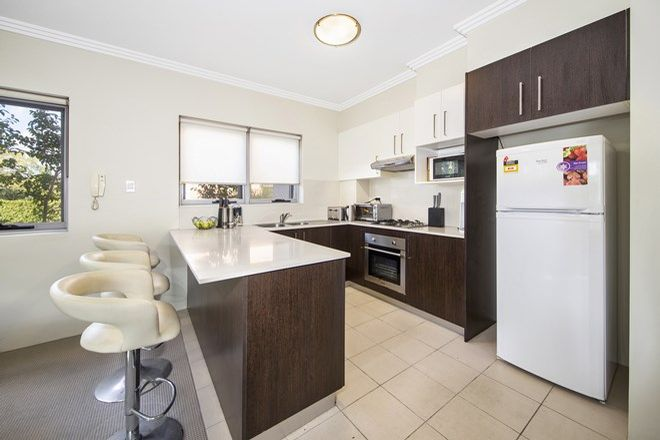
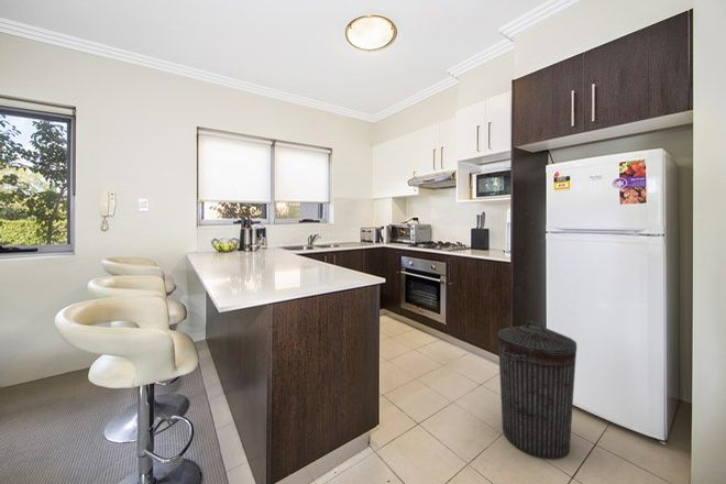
+ trash can (535, 380)
